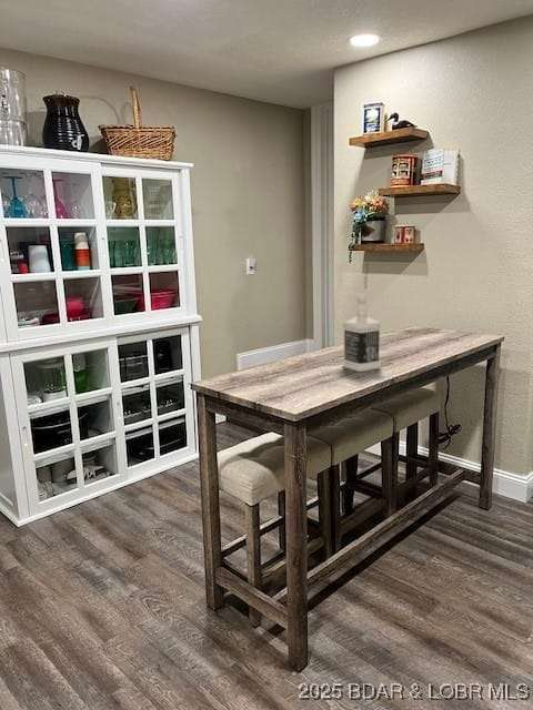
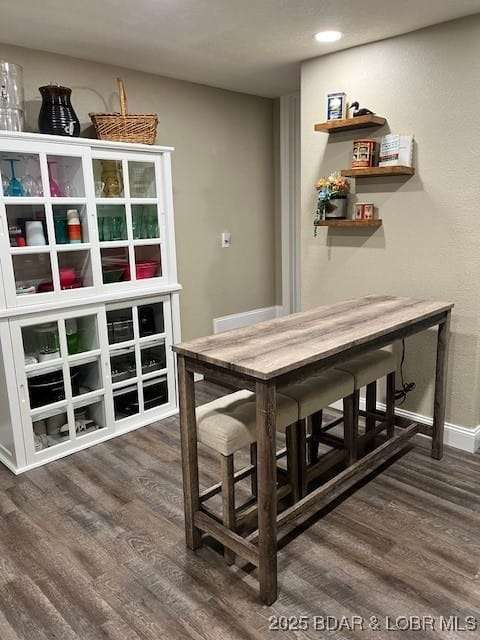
- bottle (361, 331)
